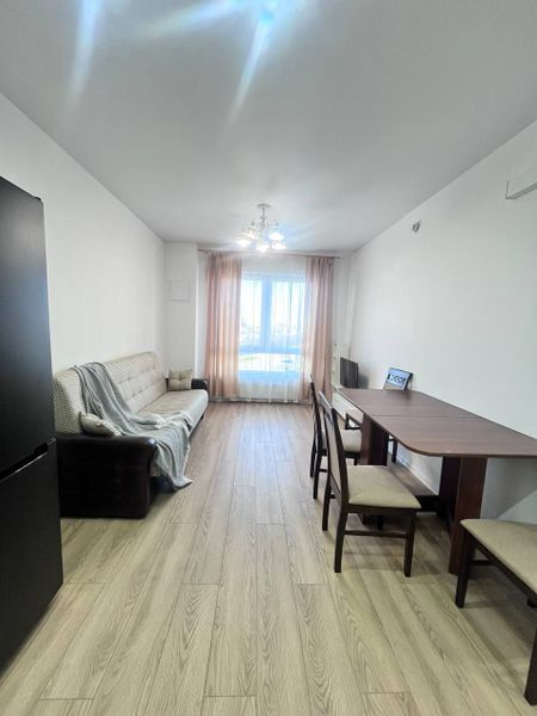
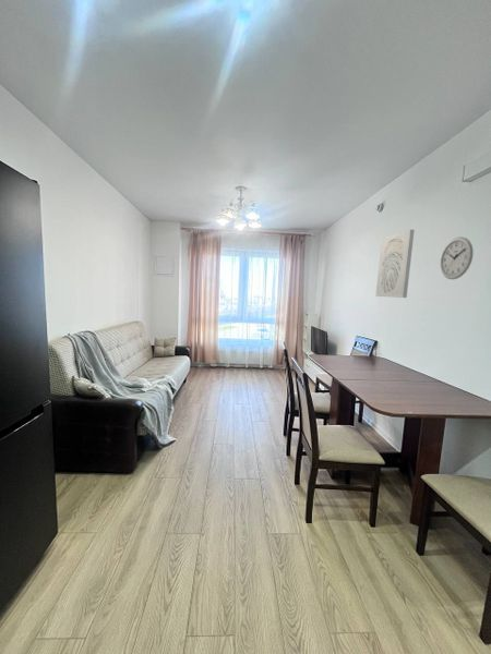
+ wall art (393, 266)
+ wall clock (454, 258)
